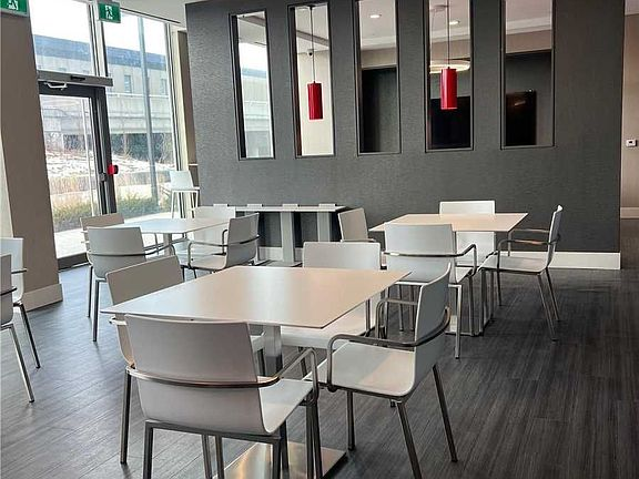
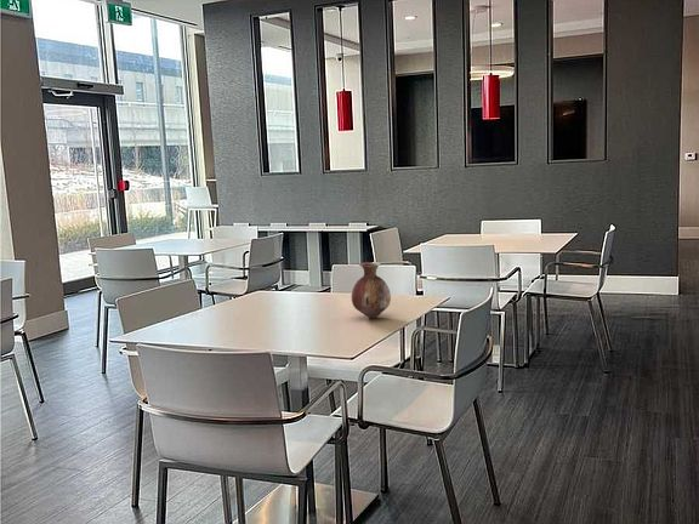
+ vase (370, 290)
